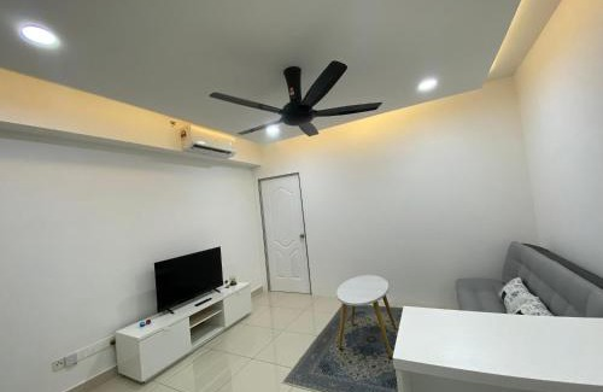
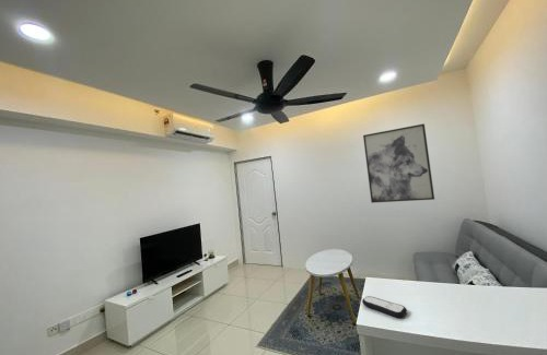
+ wall art (396, 165)
+ remote control (383, 305)
